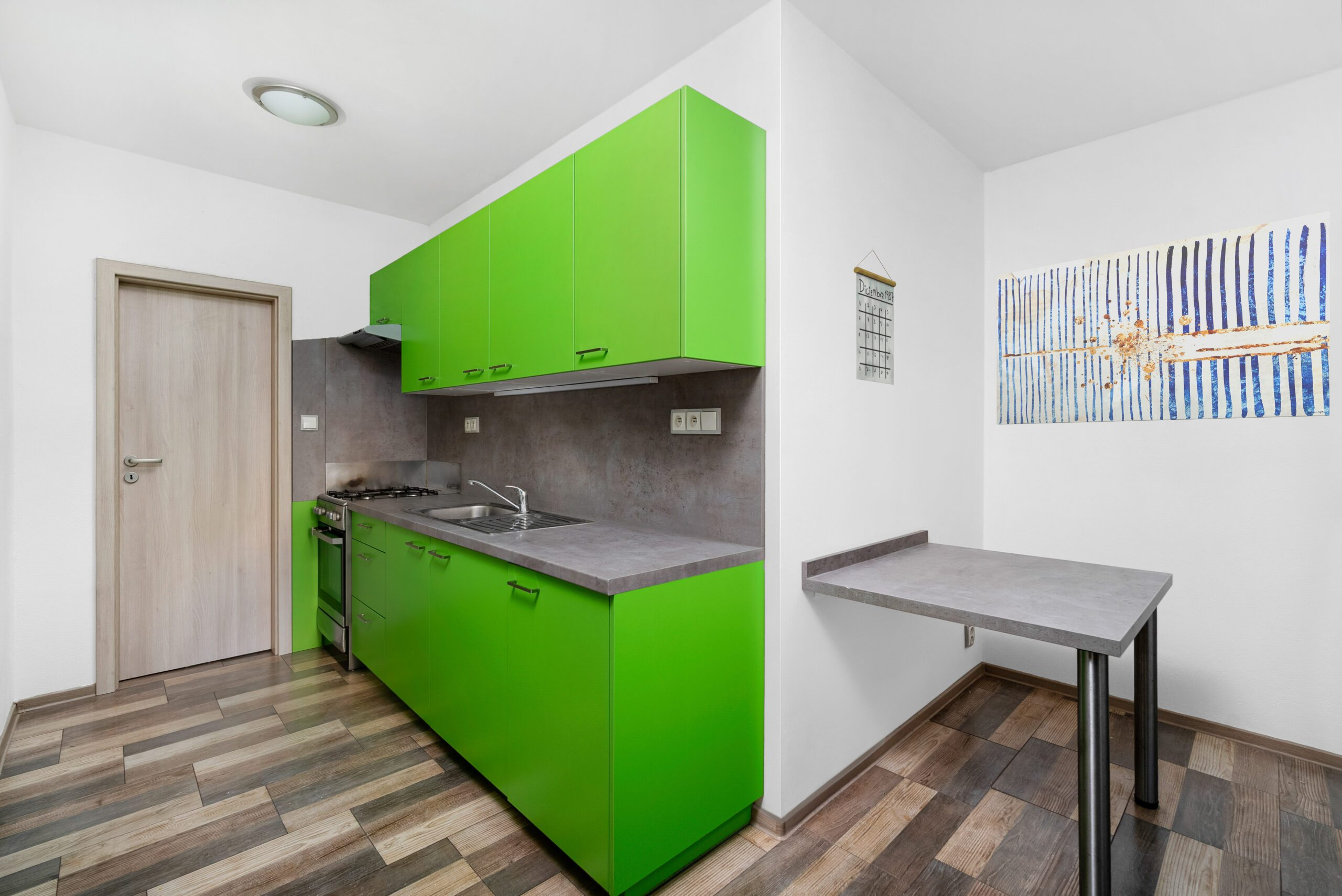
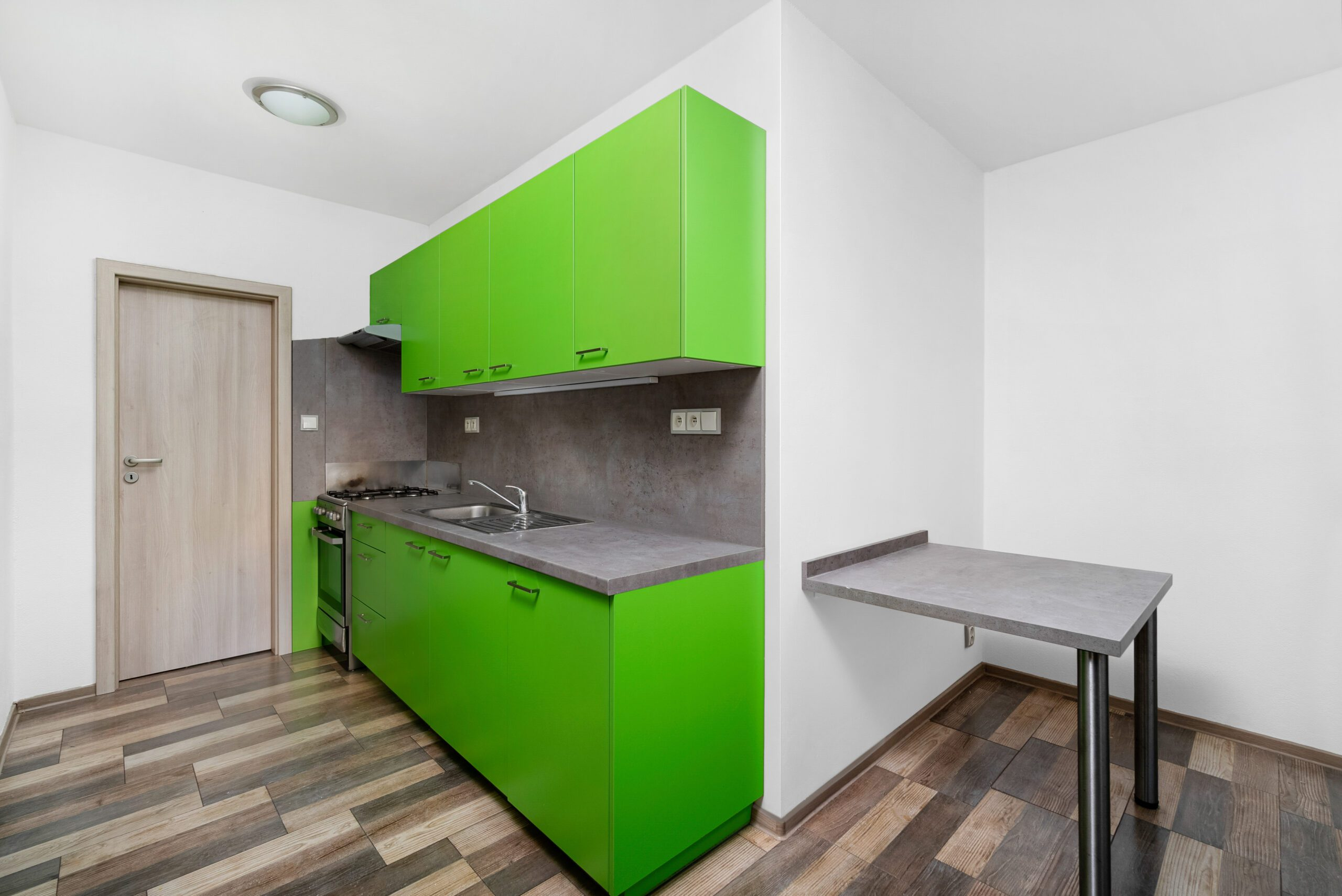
- wall art (1138, 335)
- calendar (875, 315)
